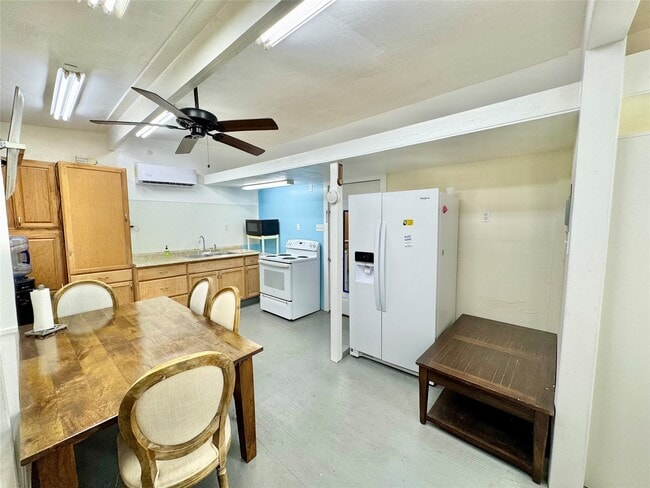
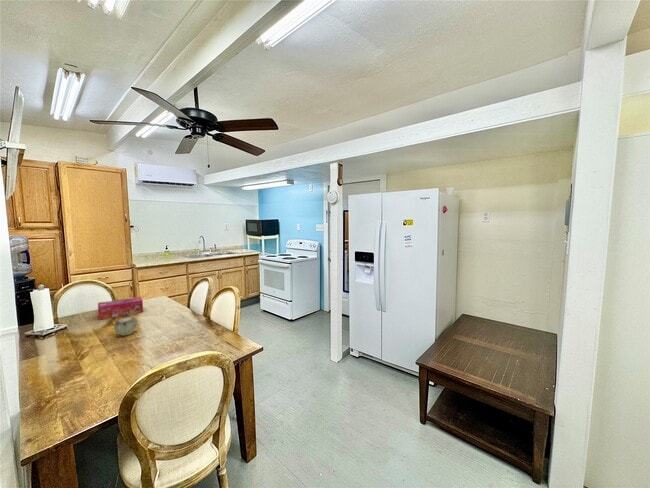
+ tissue box (121, 307)
+ teapot (125, 324)
